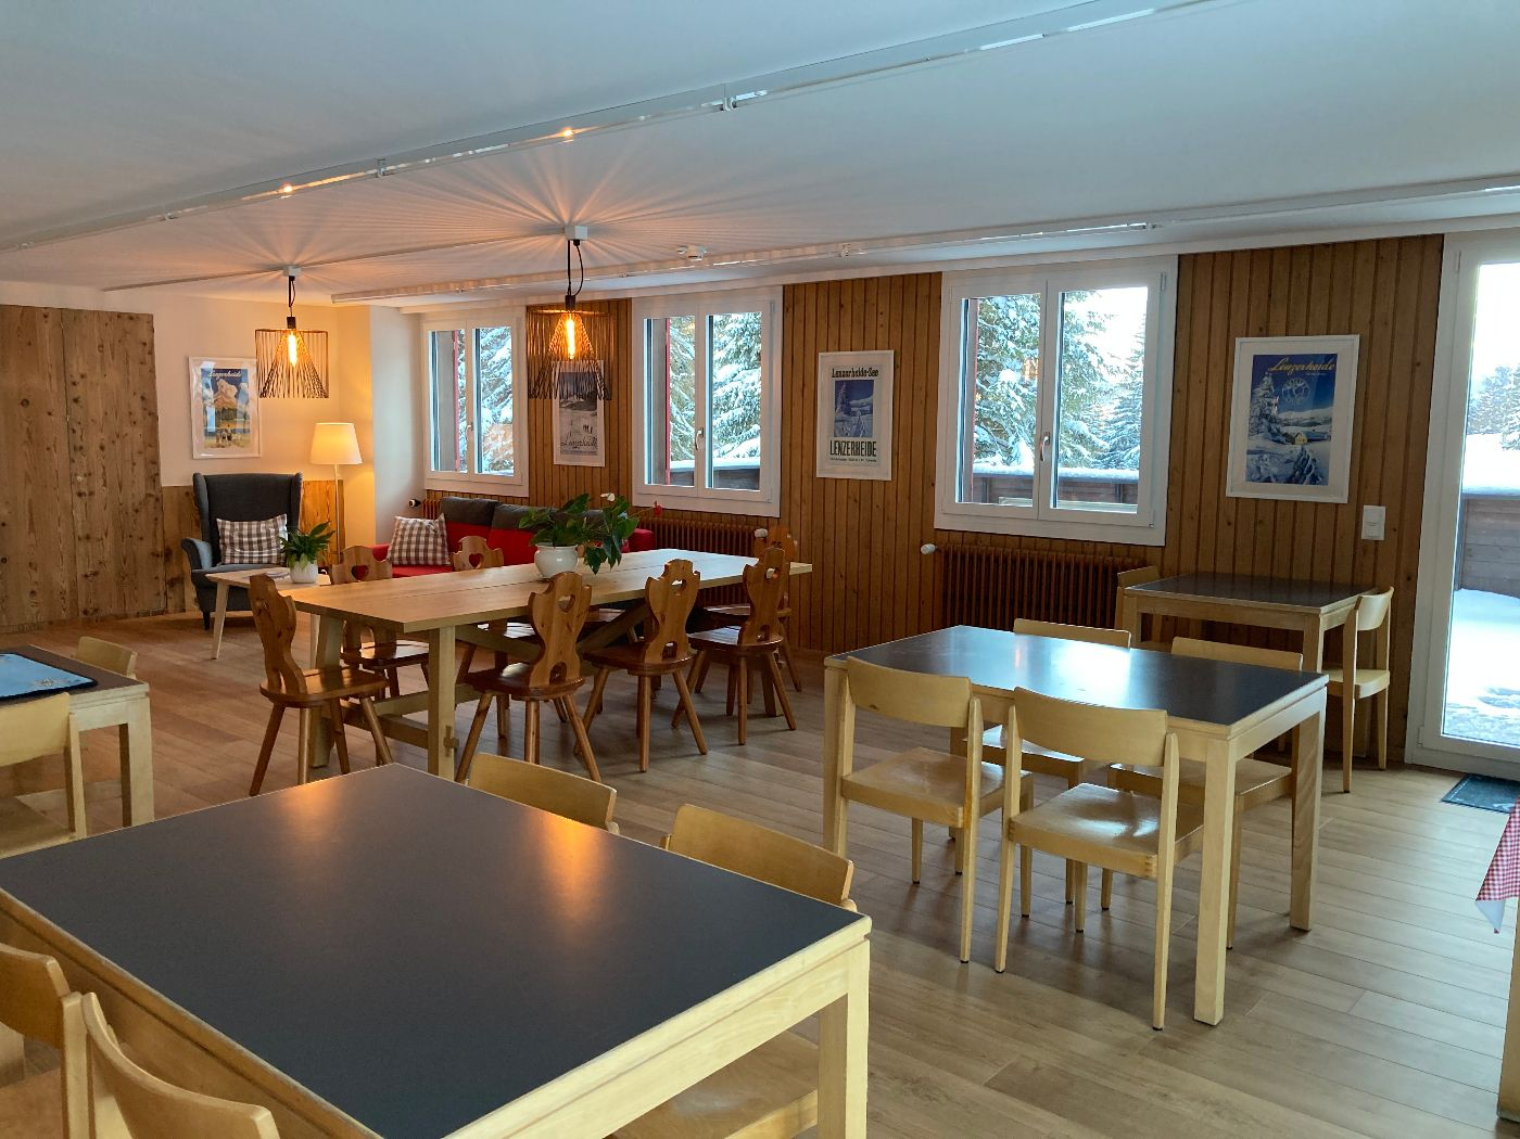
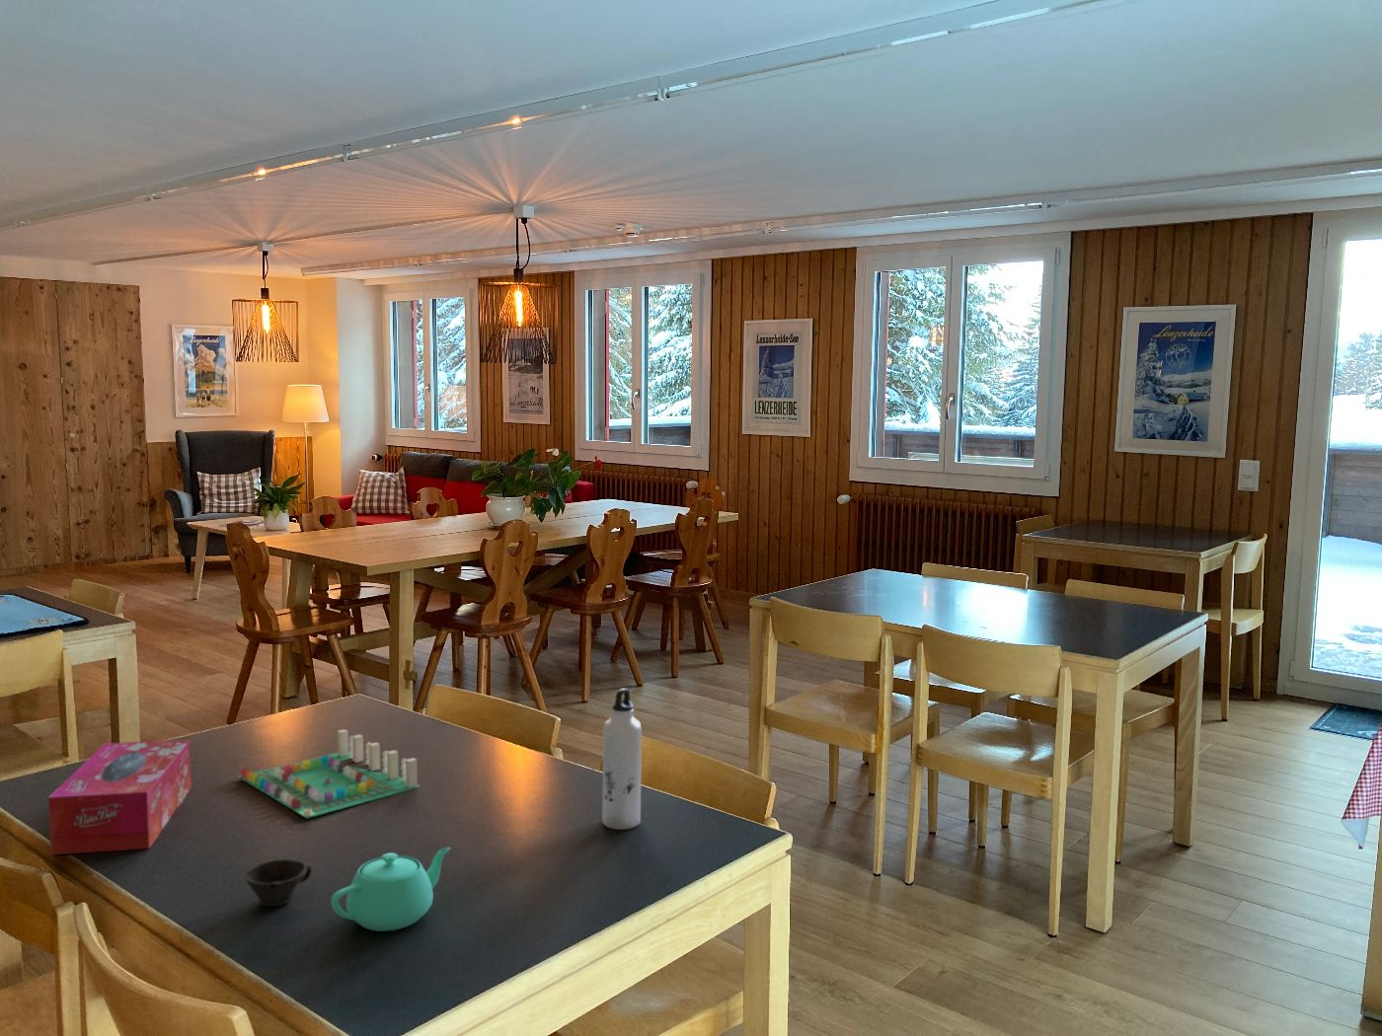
+ cup (281, 884)
+ tissue box (125, 792)
+ teapot (394, 884)
+ water bottle (622, 756)
+ board game (328, 767)
